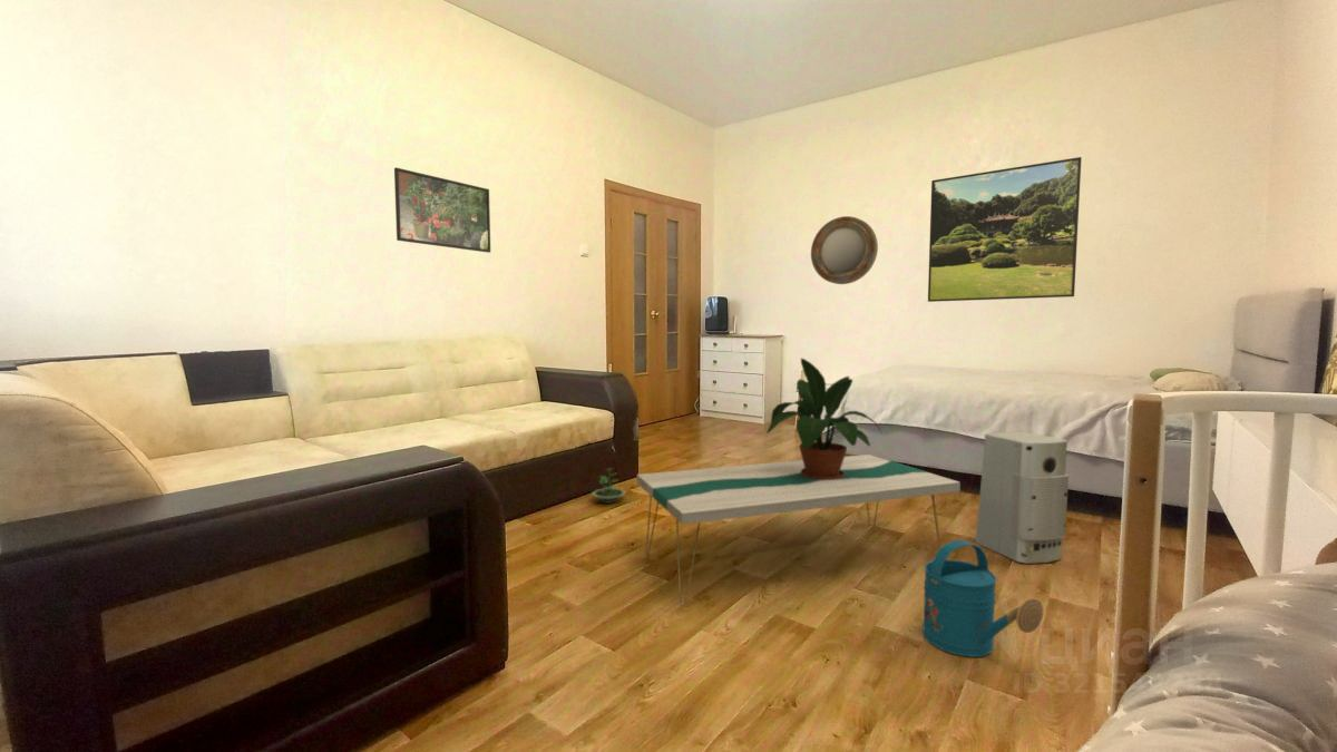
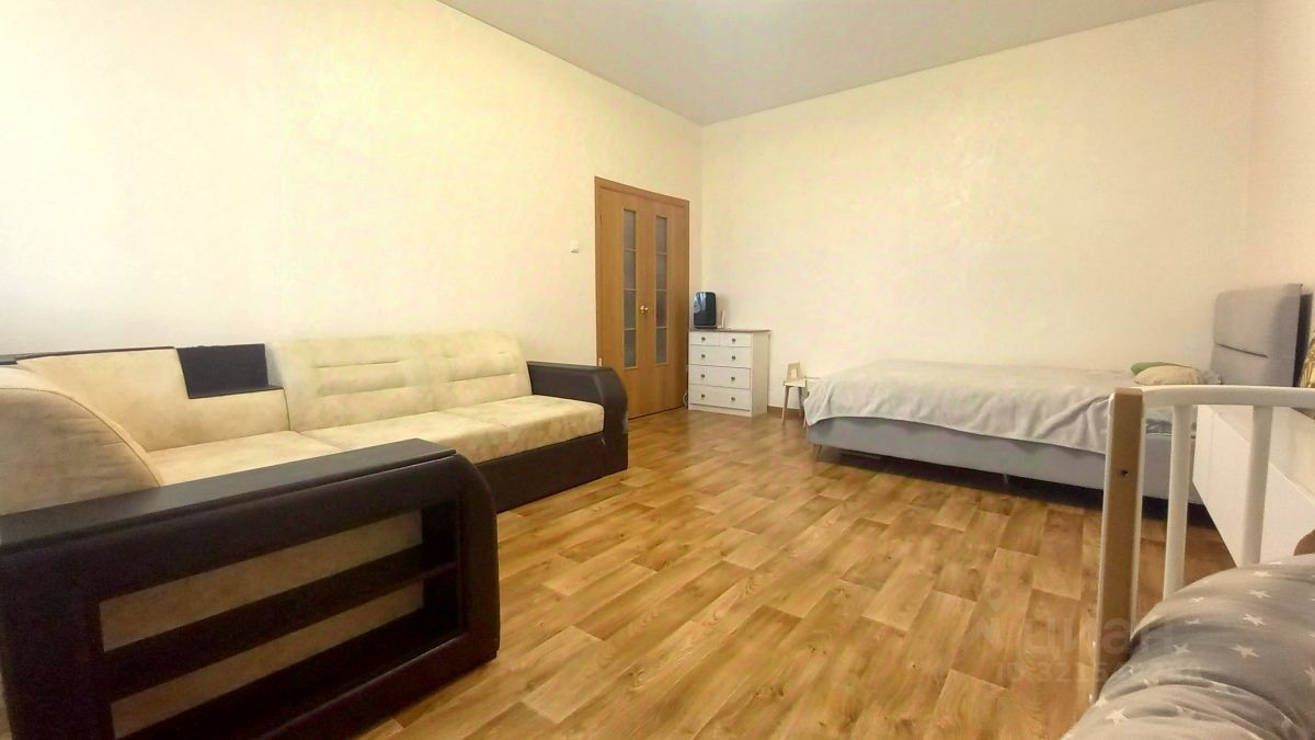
- home mirror (842, 250)
- air purifier (1021, 494)
- potted plant (820, 416)
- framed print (446, 213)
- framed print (998, 235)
- watering can (978, 600)
- terrarium (609, 473)
- coffee table (793, 510)
